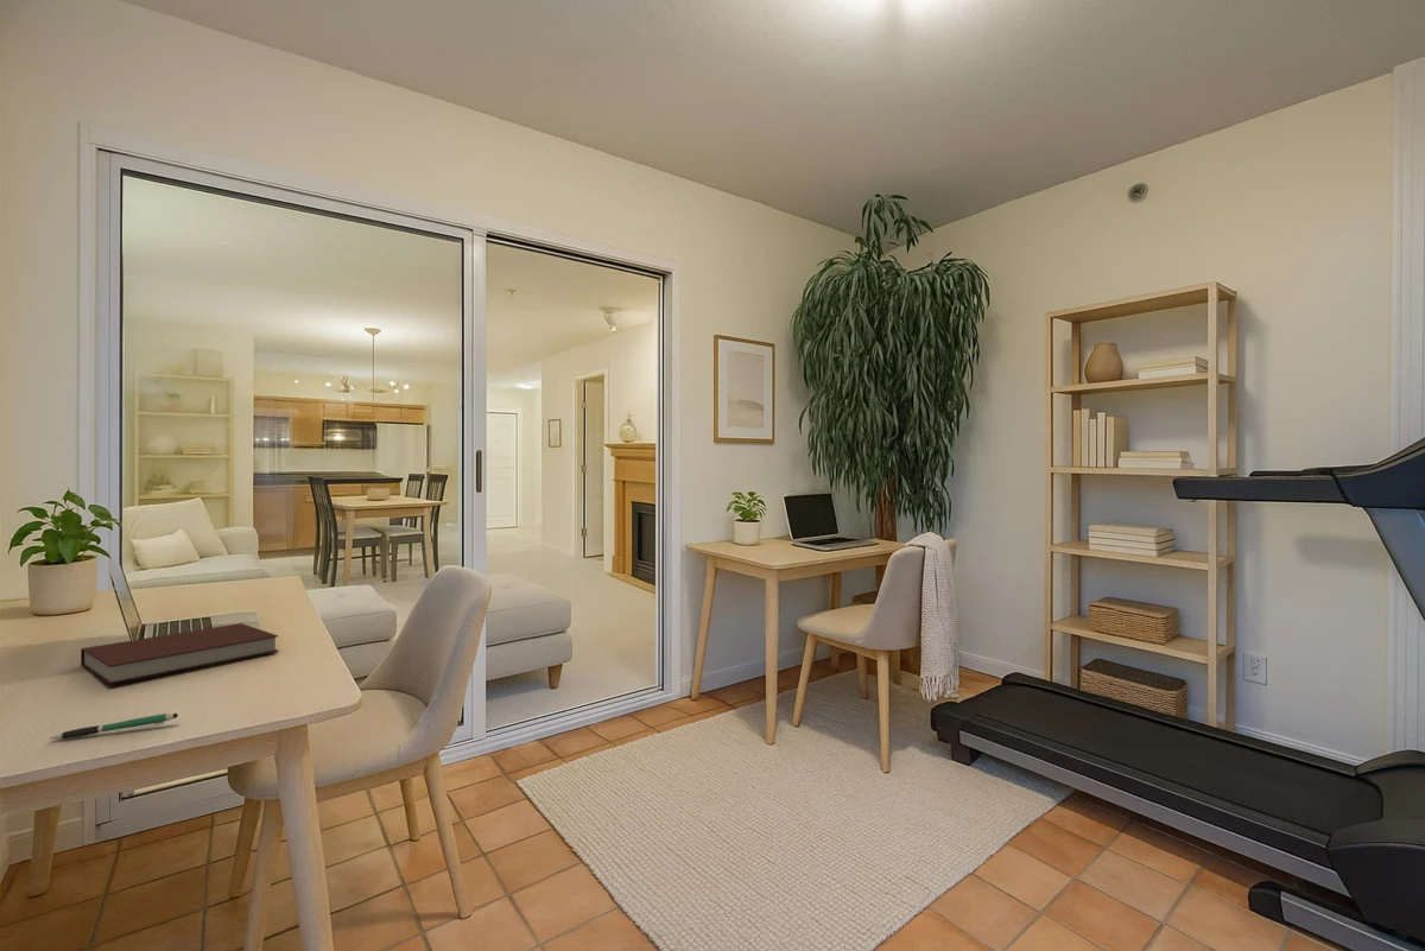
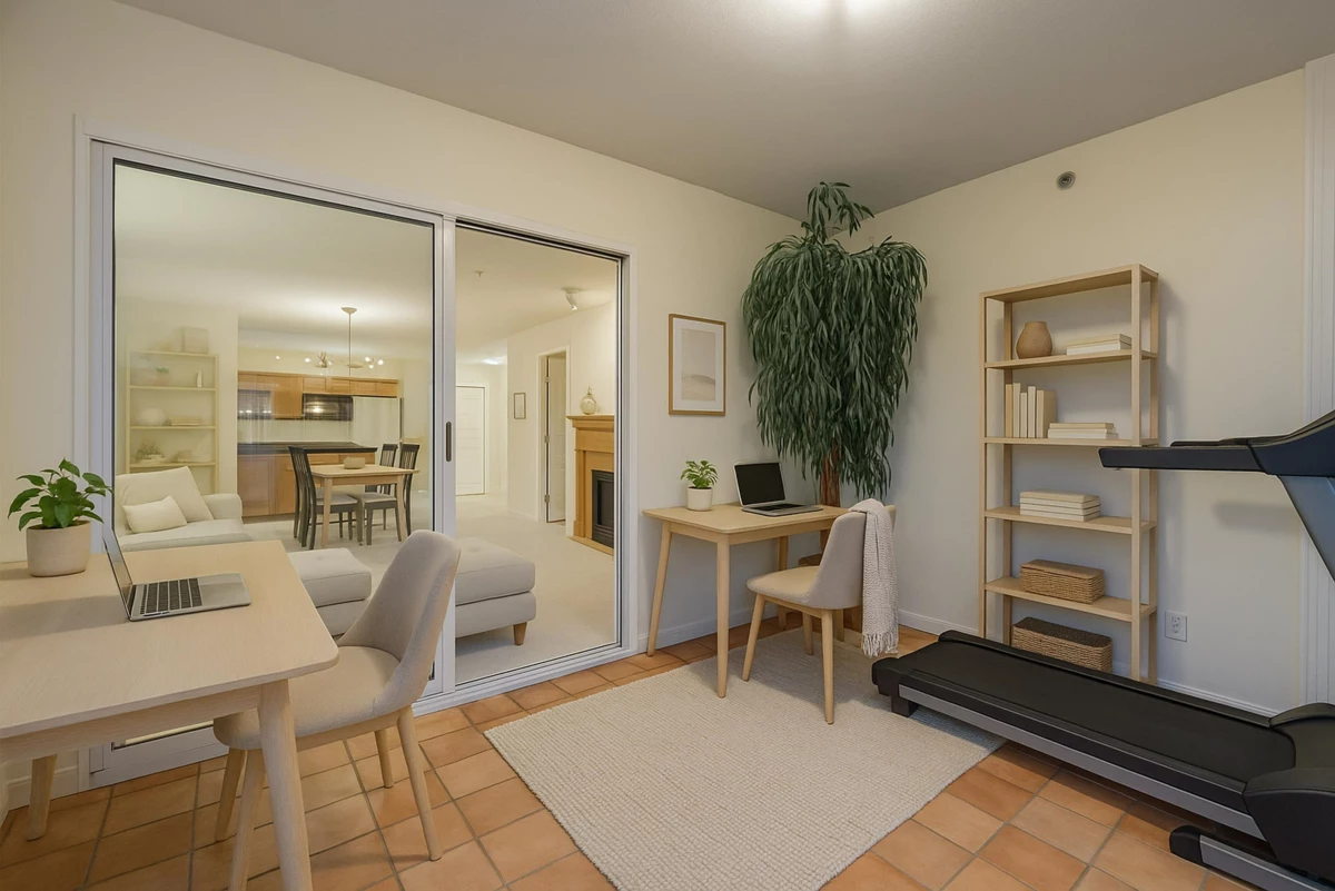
- pen (115, 725)
- notebook (183, 649)
